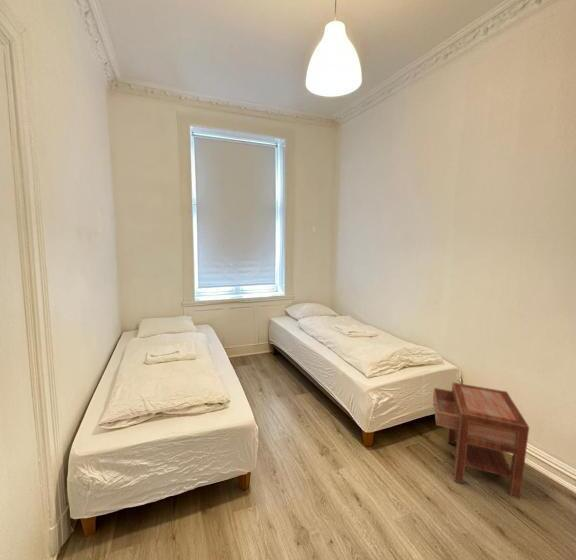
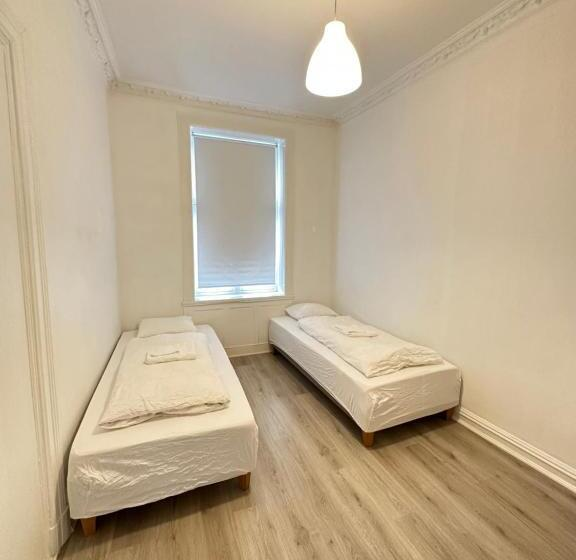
- nightstand (475, 432)
